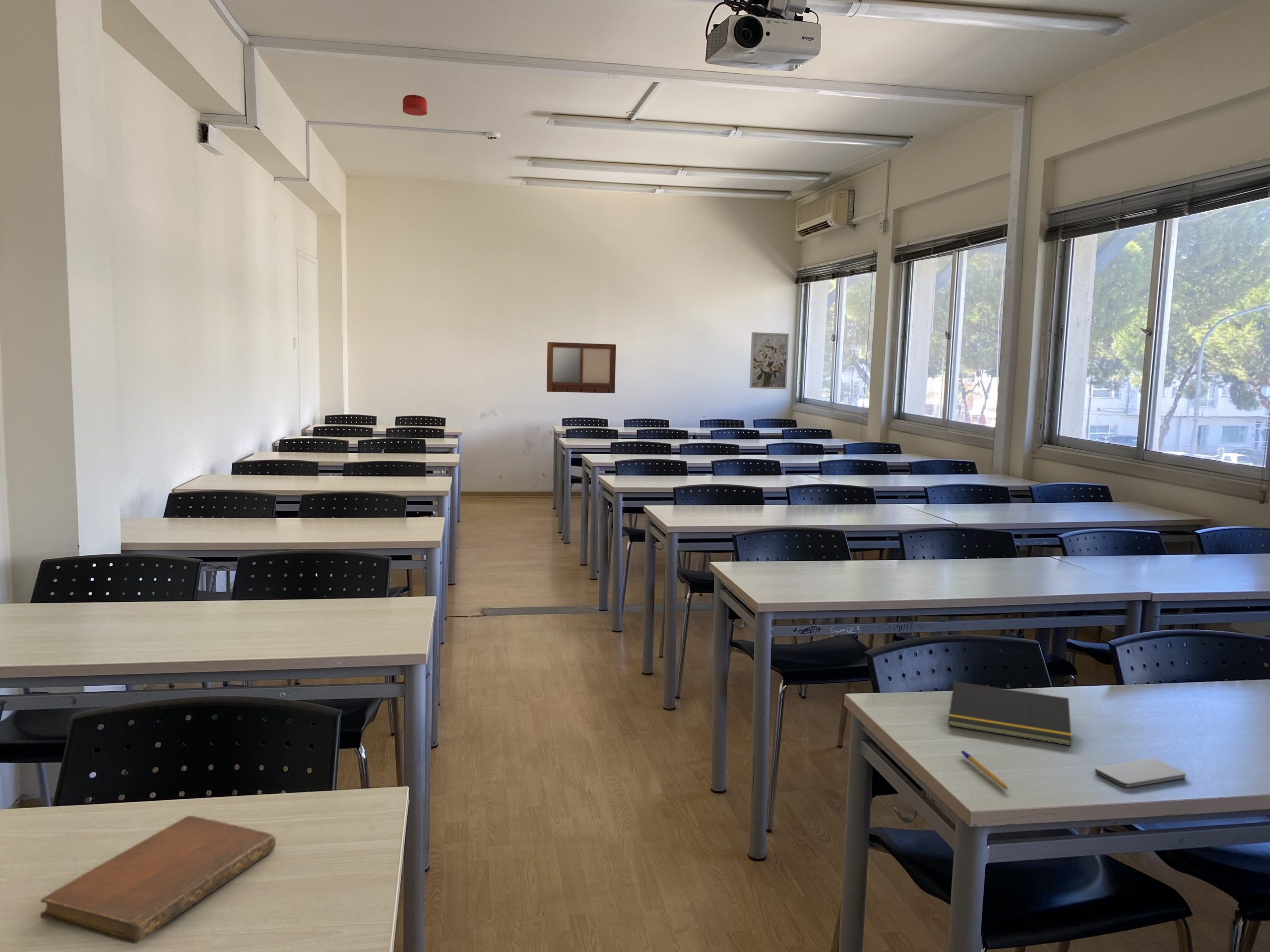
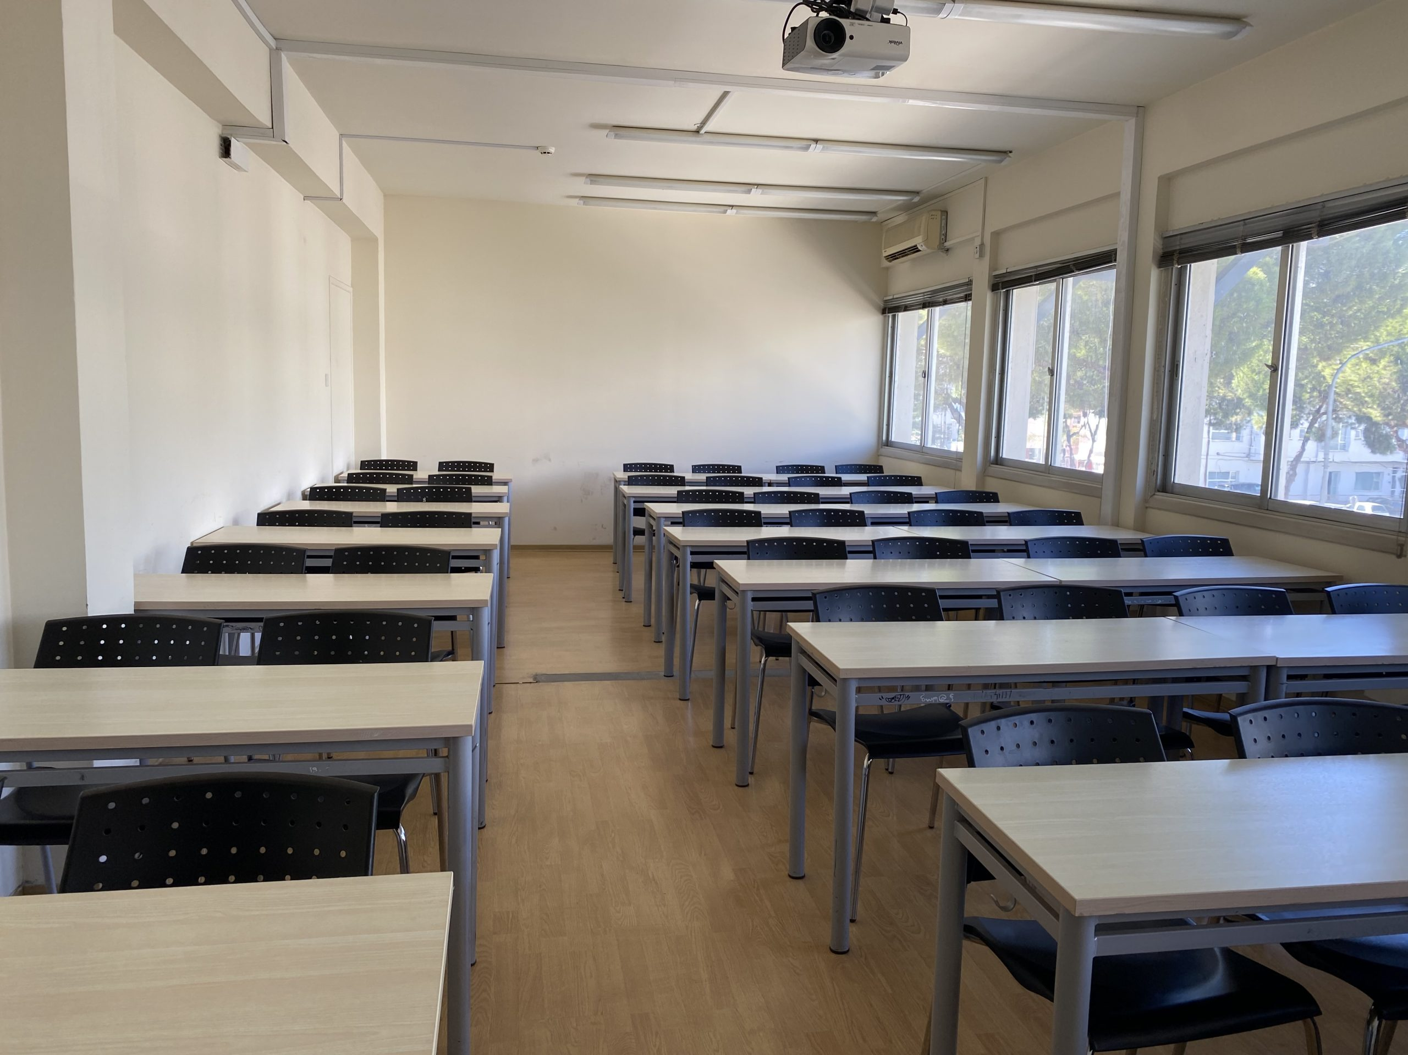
- wall art (769, 360)
- writing board (581, 368)
- pen (984, 770)
- notebook (166, 873)
- smoke detector (415, 105)
- notepad (1009, 712)
- smartphone (1140, 772)
